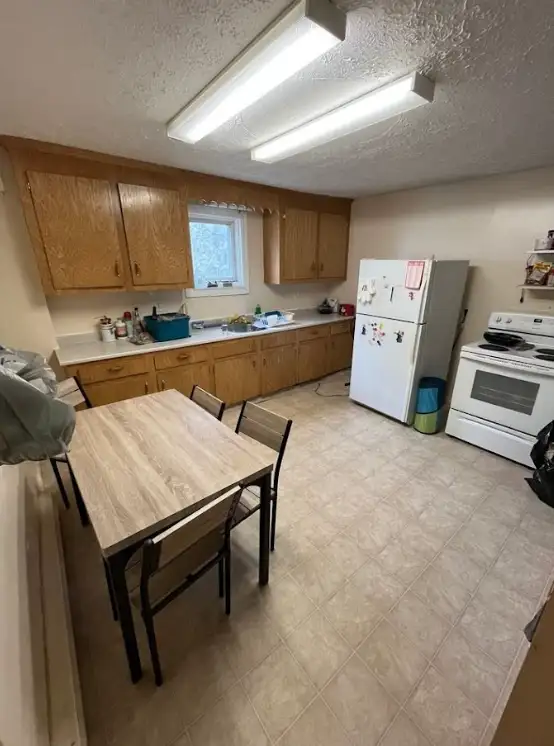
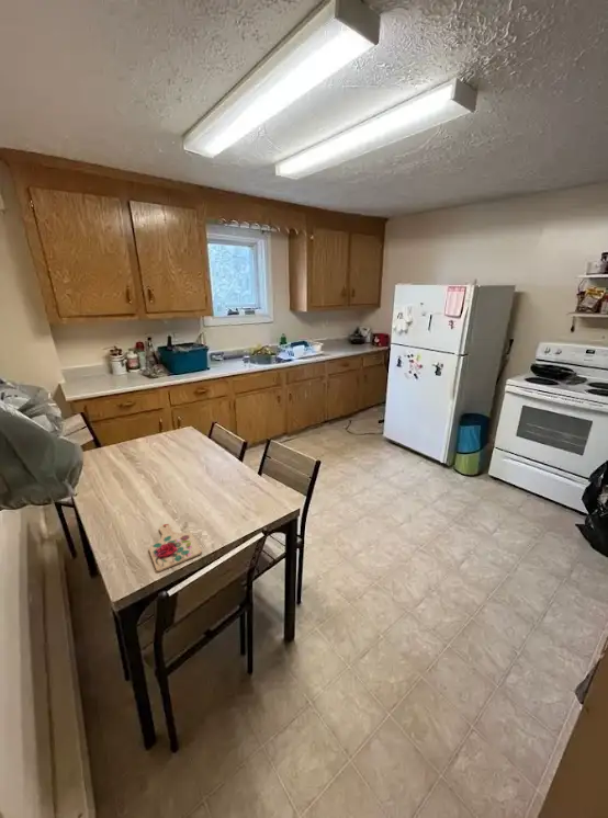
+ cutting board (171, 539)
